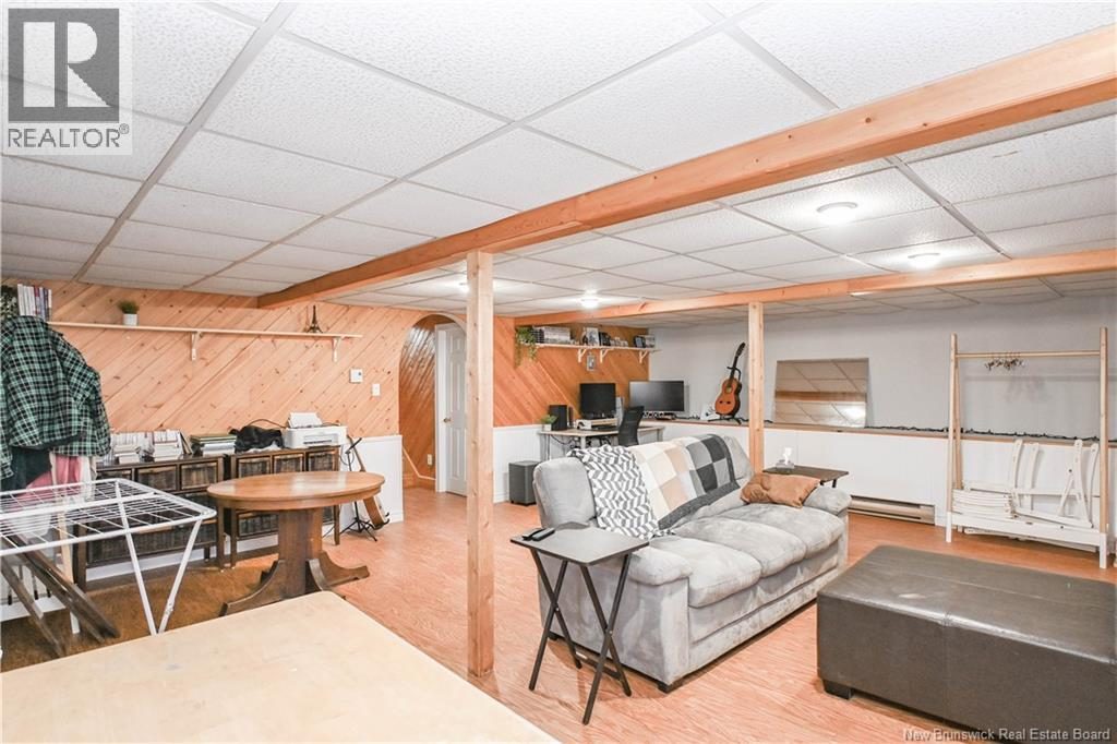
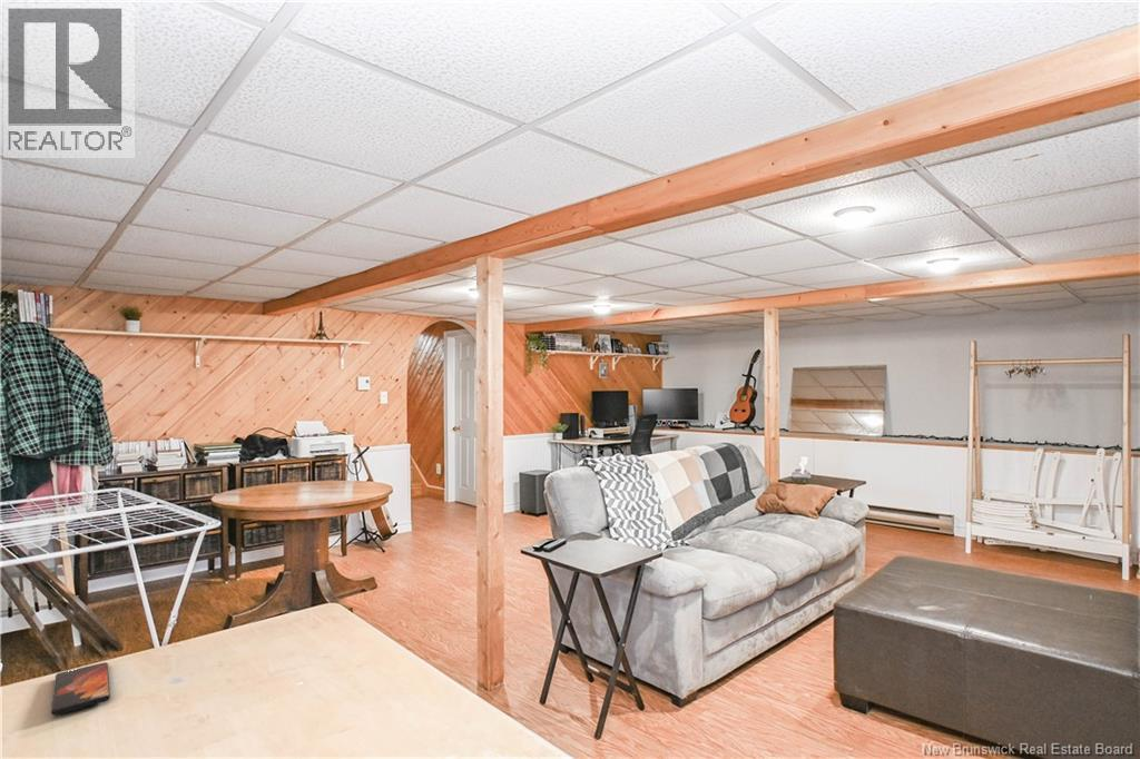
+ smartphone (81, 687)
